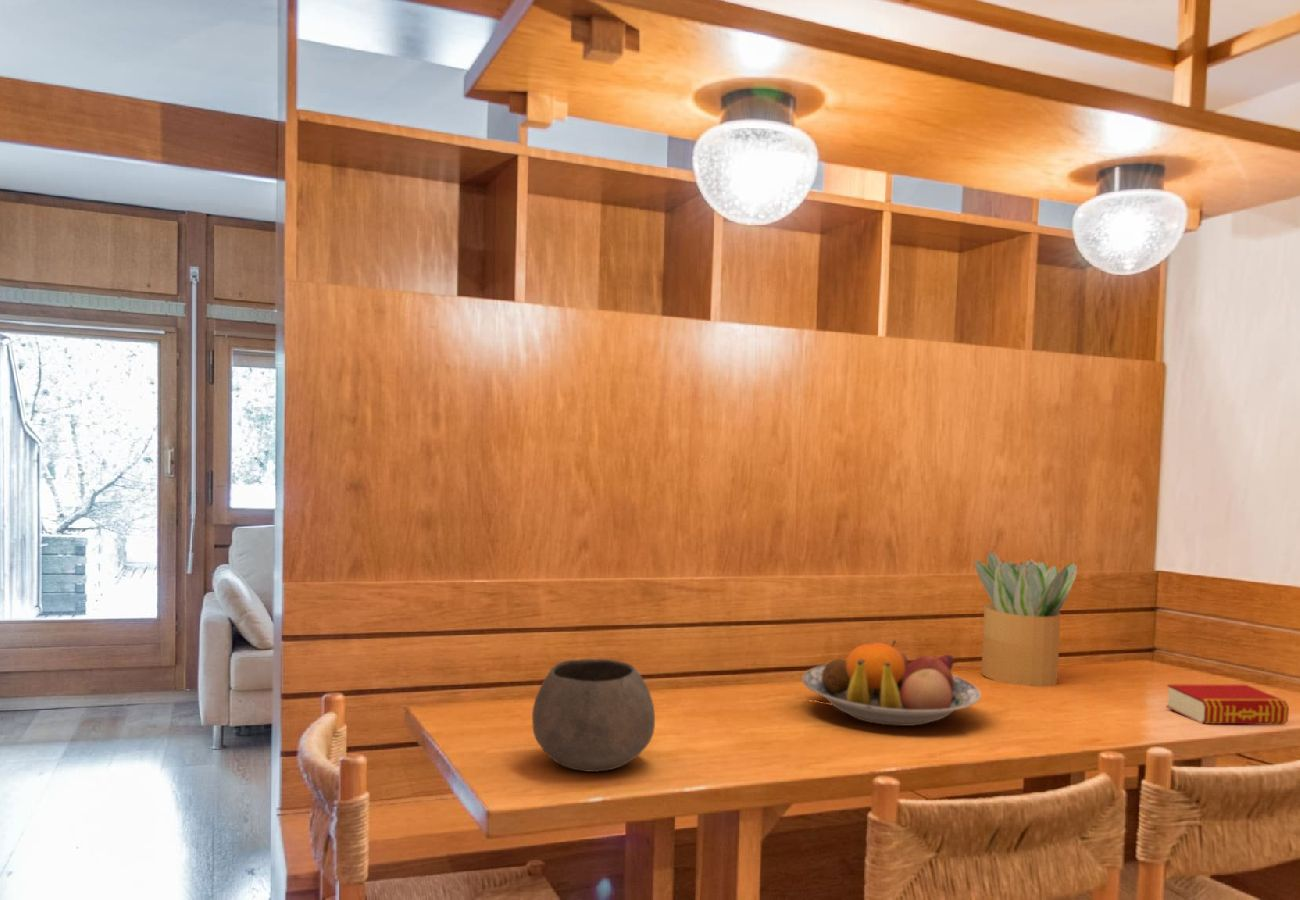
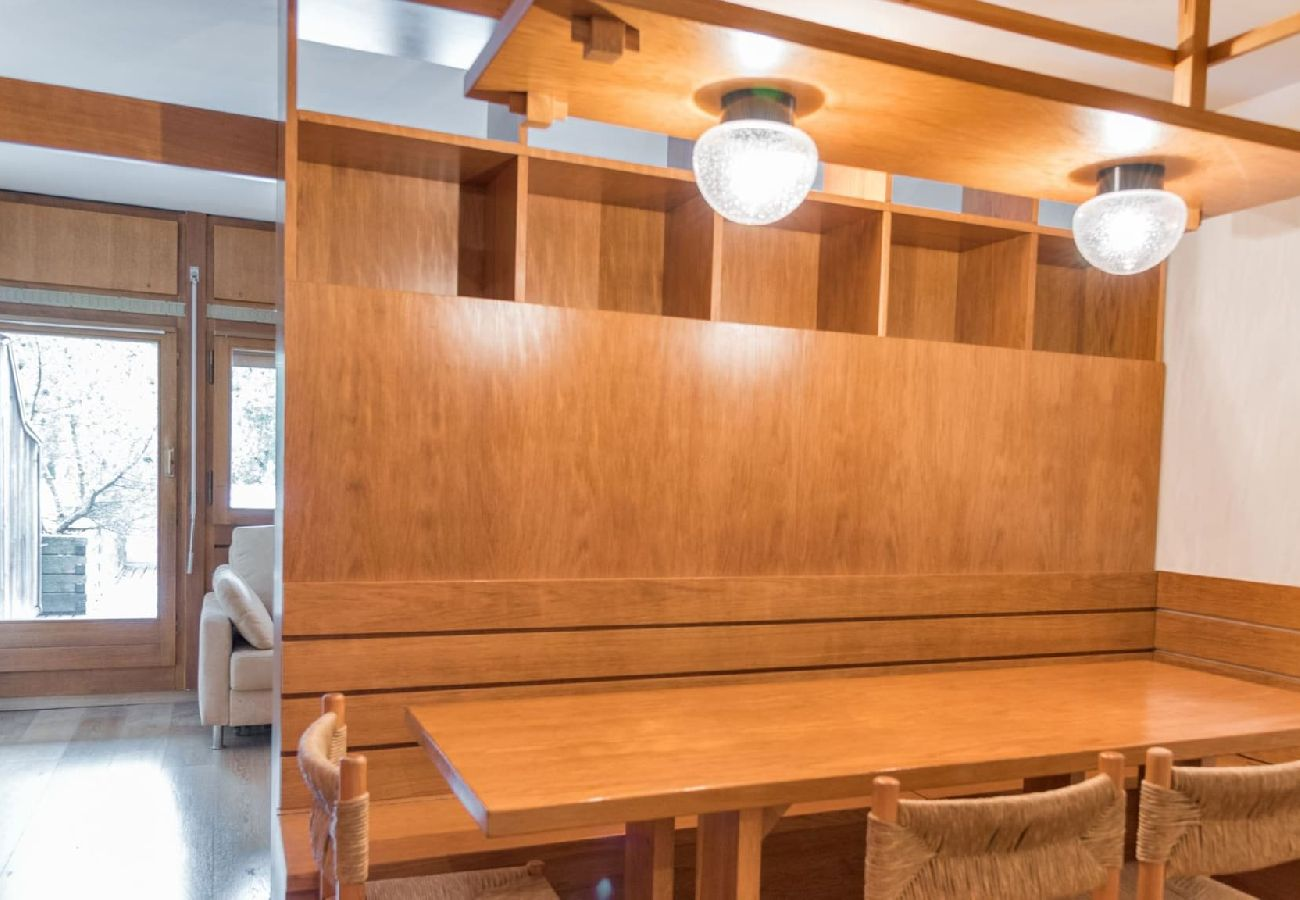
- bowl (593, 714)
- fruit bowl (890, 677)
- potted plant (1025, 617)
- book (1226, 704)
